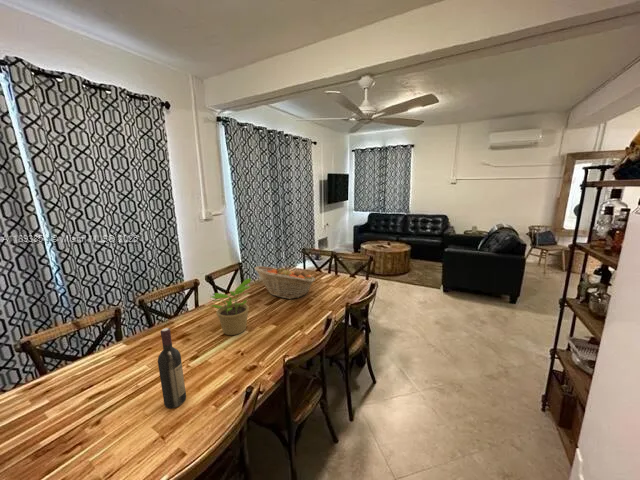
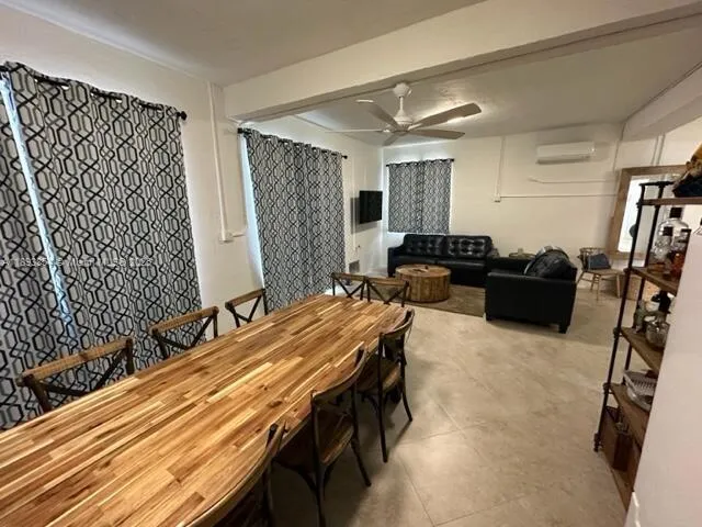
- potted plant (231, 306)
- fruit basket (284, 278)
- wine bottle (170, 366)
